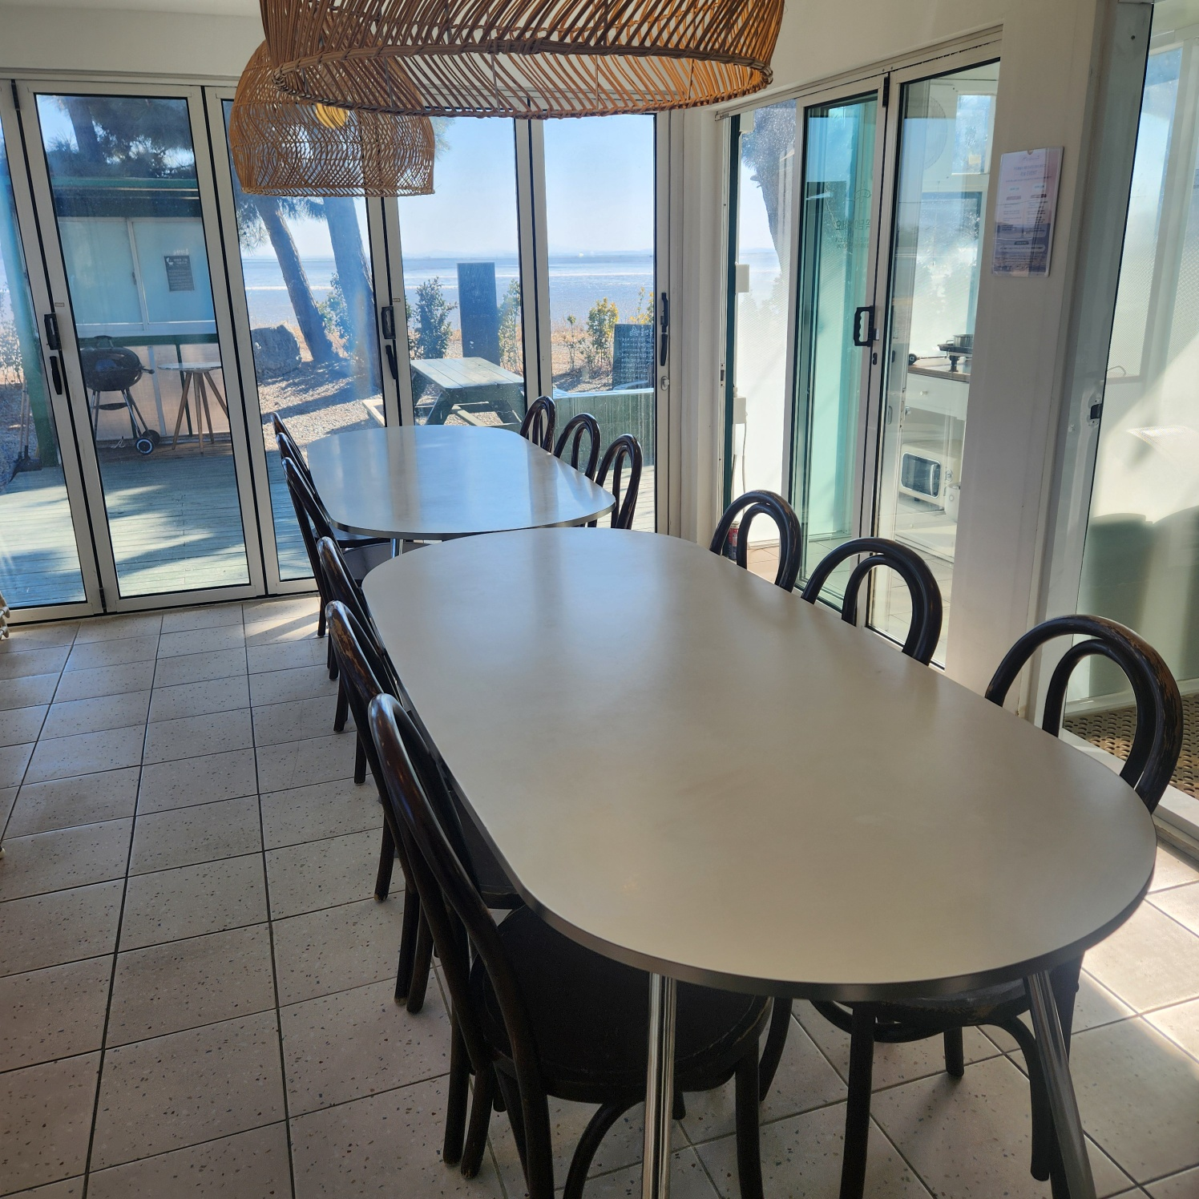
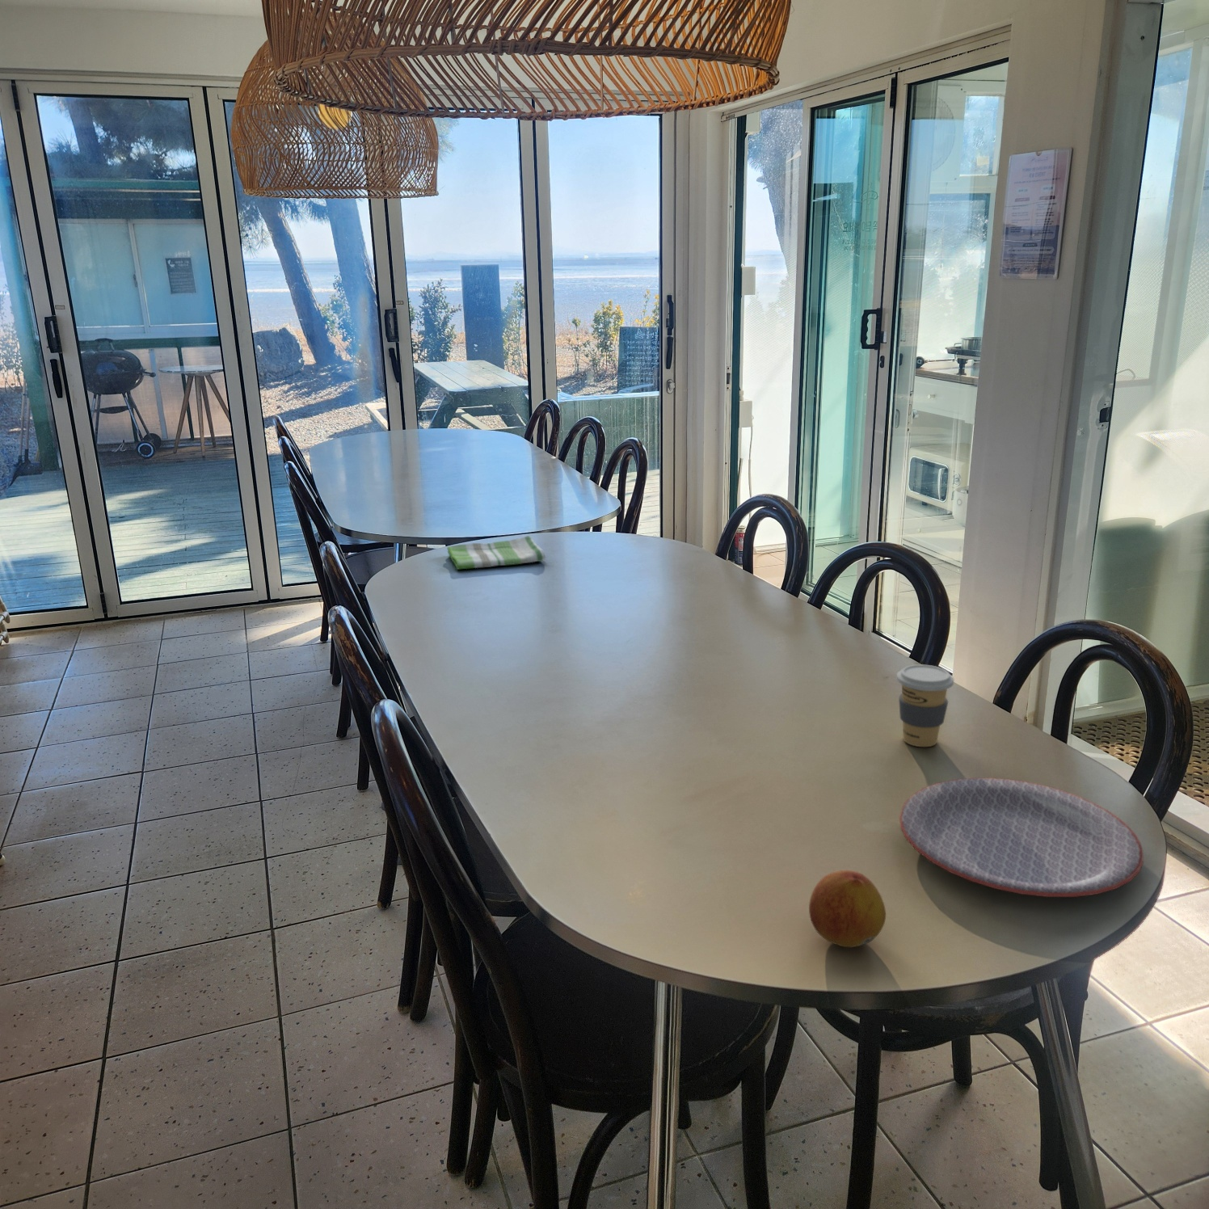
+ coffee cup (922, 706)
+ fruit (847, 906)
+ dish towel (495, 552)
+ plate (1016, 837)
